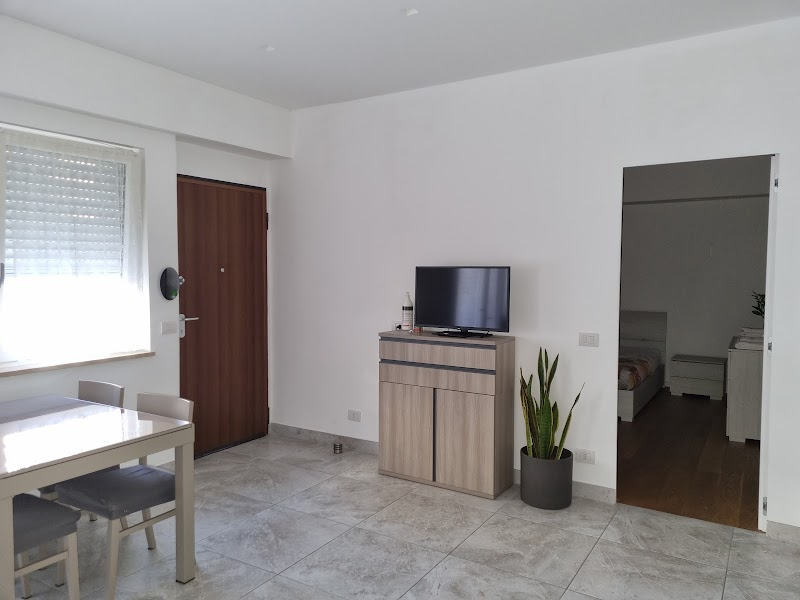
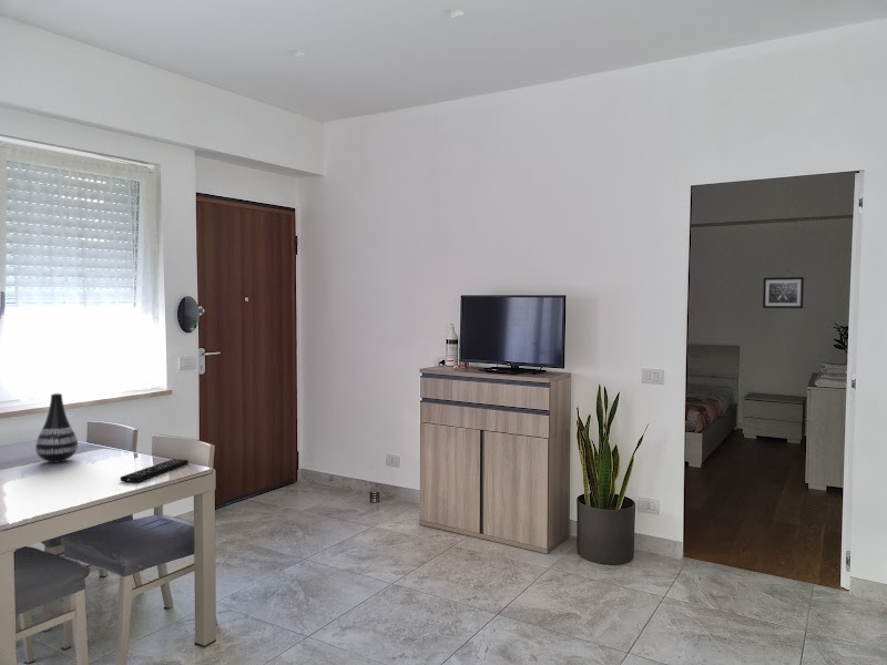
+ wall art (783, 293)
+ remote control (155, 469)
+ vase (57, 427)
